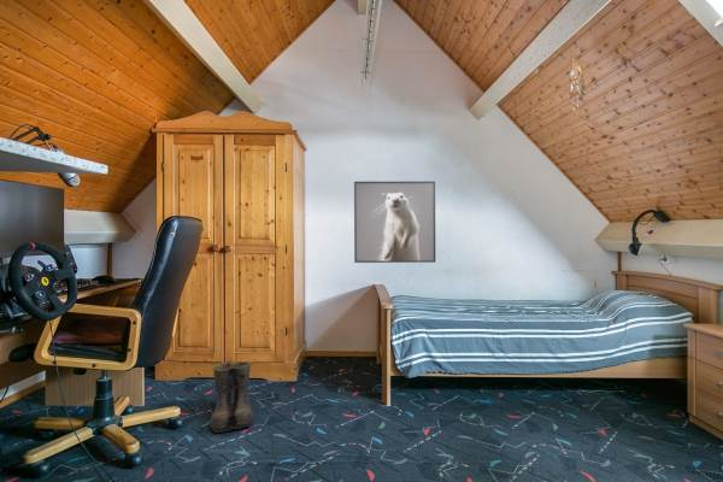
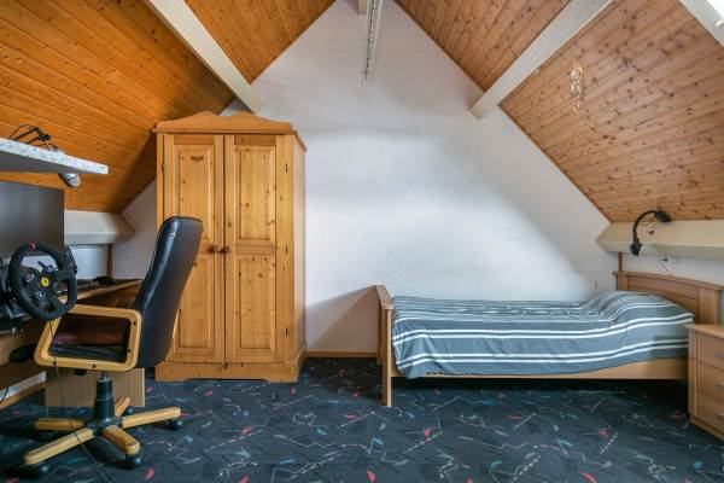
- boots (231, 393)
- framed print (394, 222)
